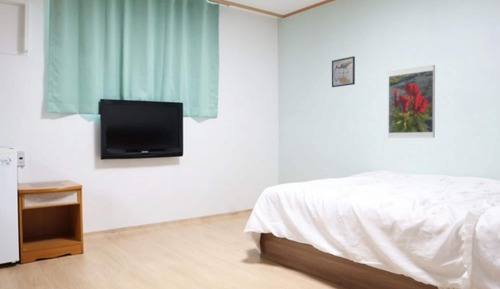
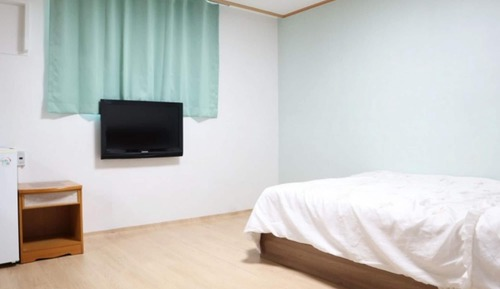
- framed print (410, 103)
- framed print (343, 72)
